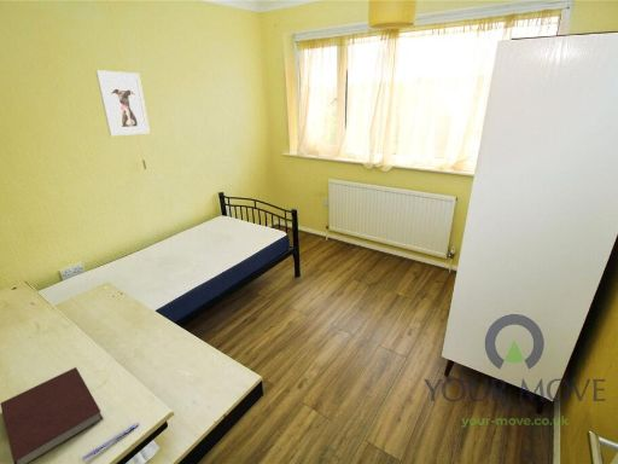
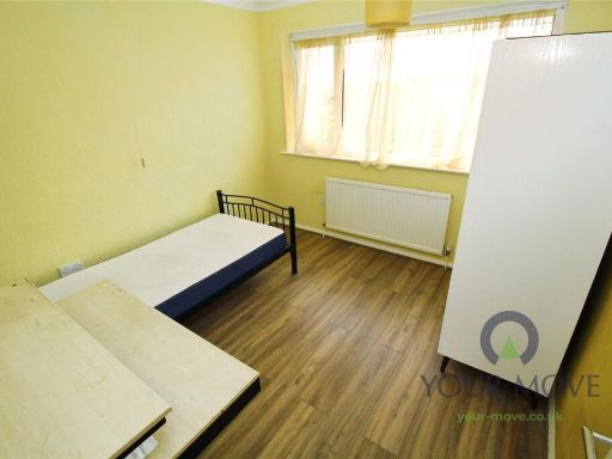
- notebook (51, 411)
- pen (112, 440)
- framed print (124, 104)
